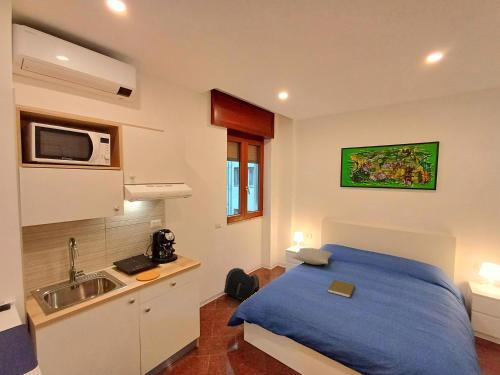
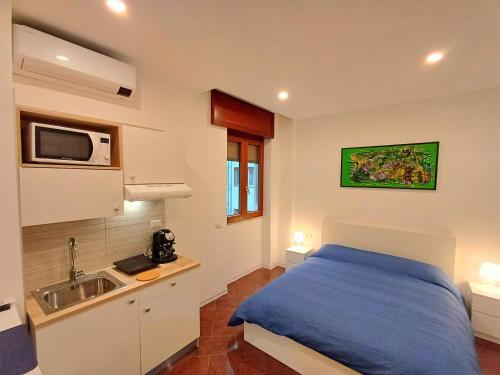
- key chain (243, 284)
- pillow (312, 255)
- book (341, 288)
